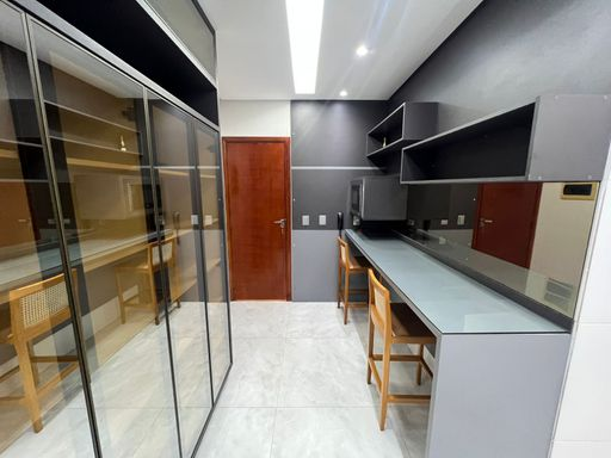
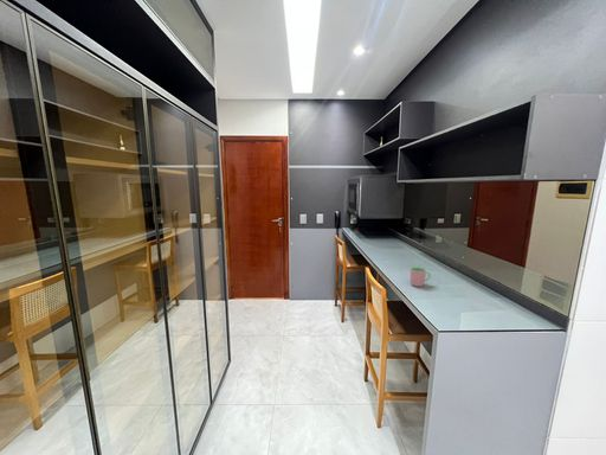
+ cup (419, 276)
